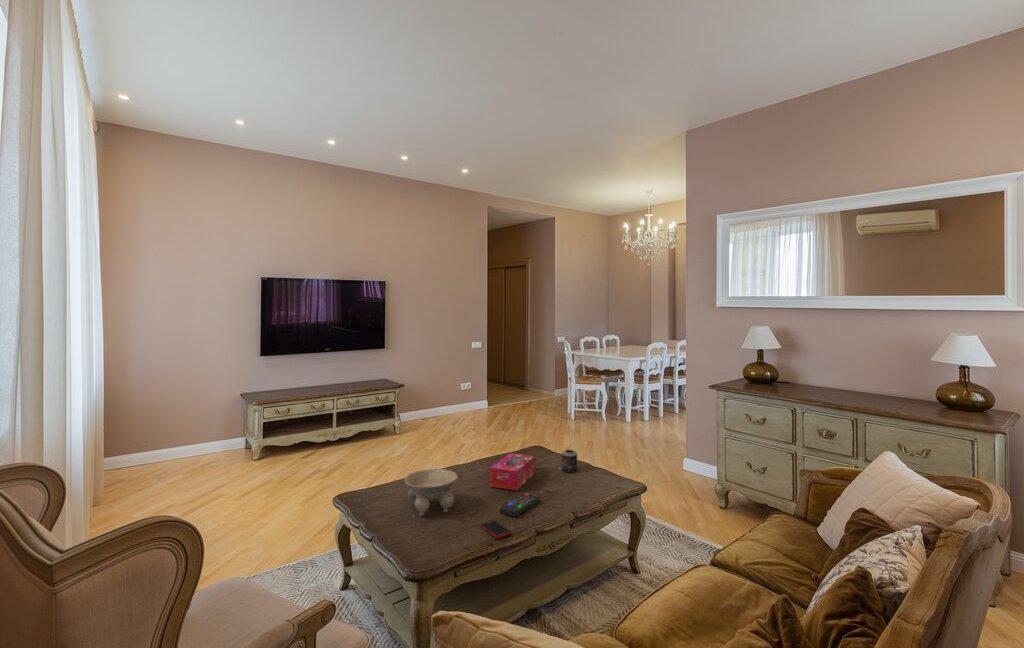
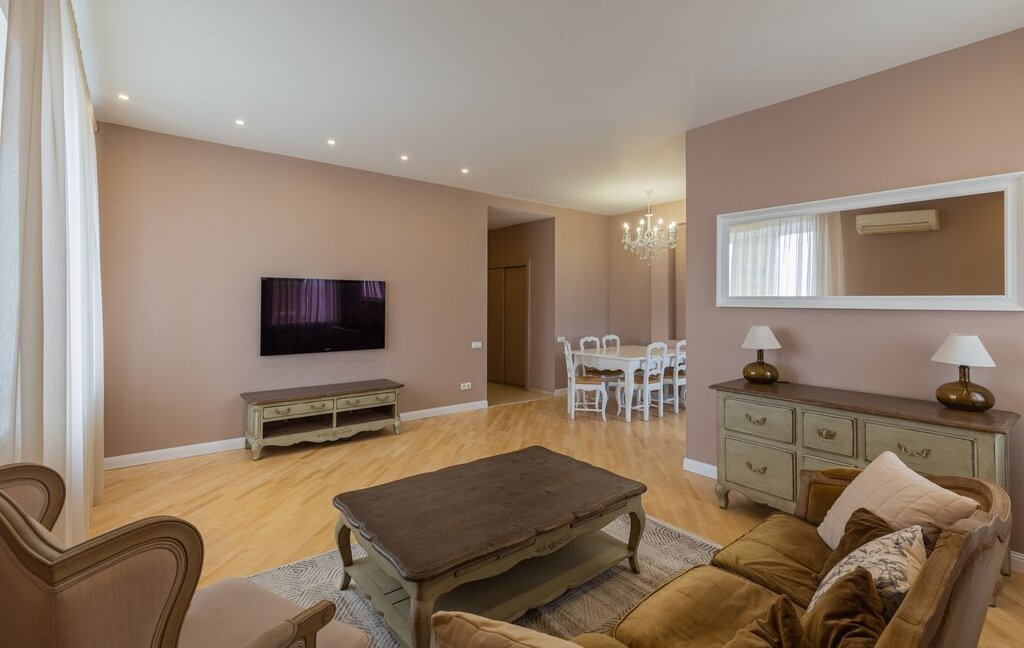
- cell phone (495, 529)
- tissue box (513, 470)
- bowl (431, 492)
- candle (567, 459)
- remote control (520, 504)
